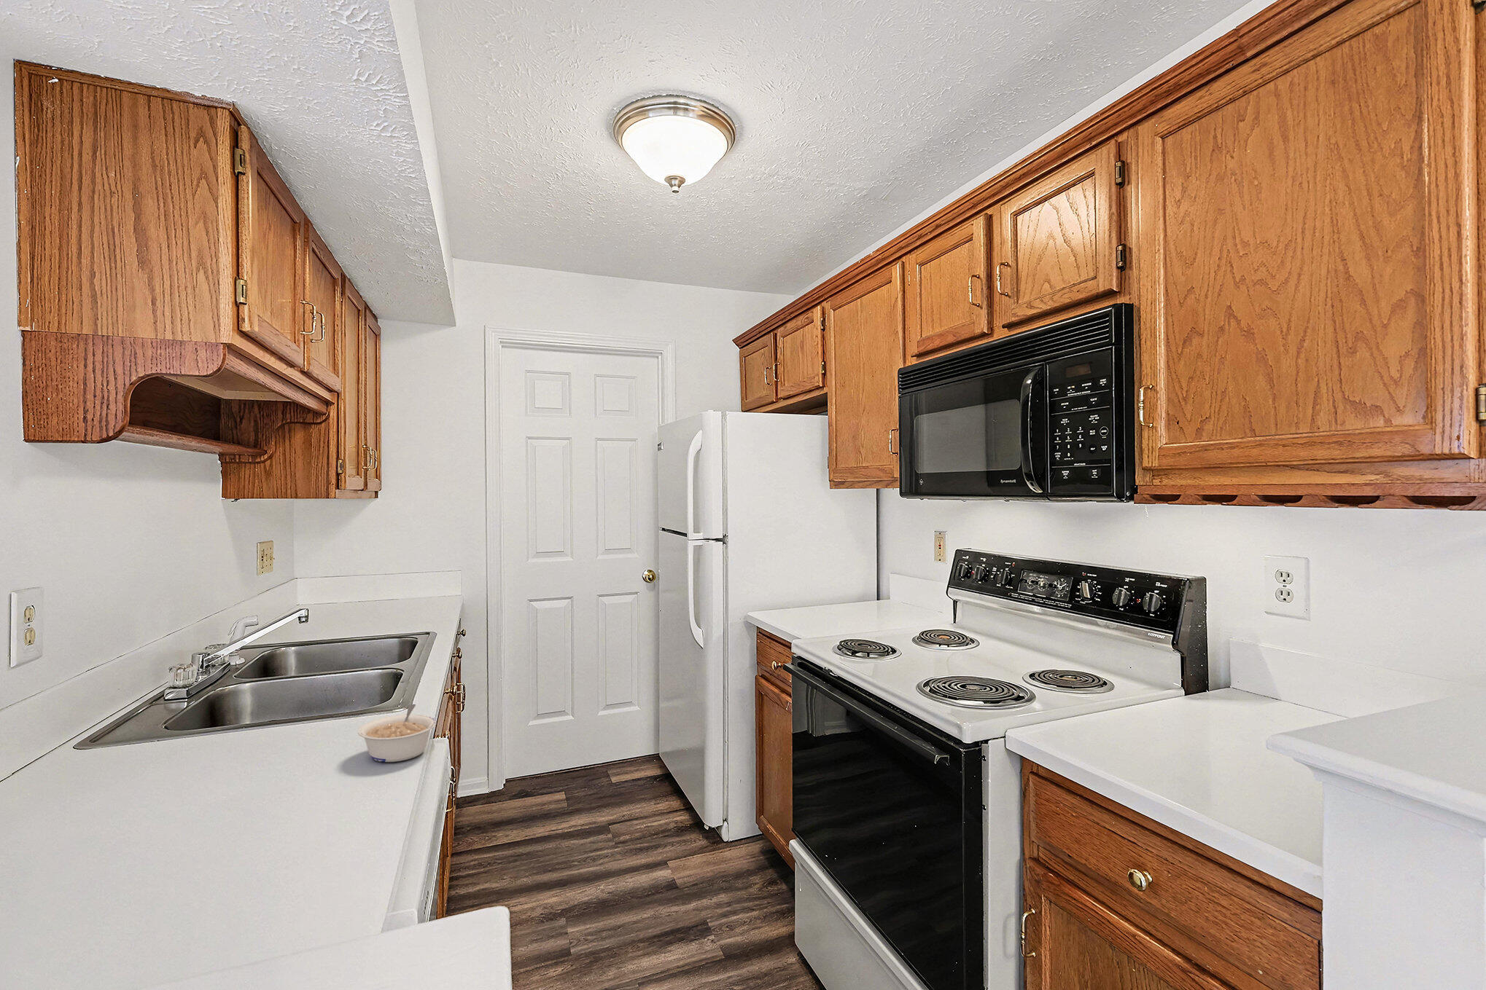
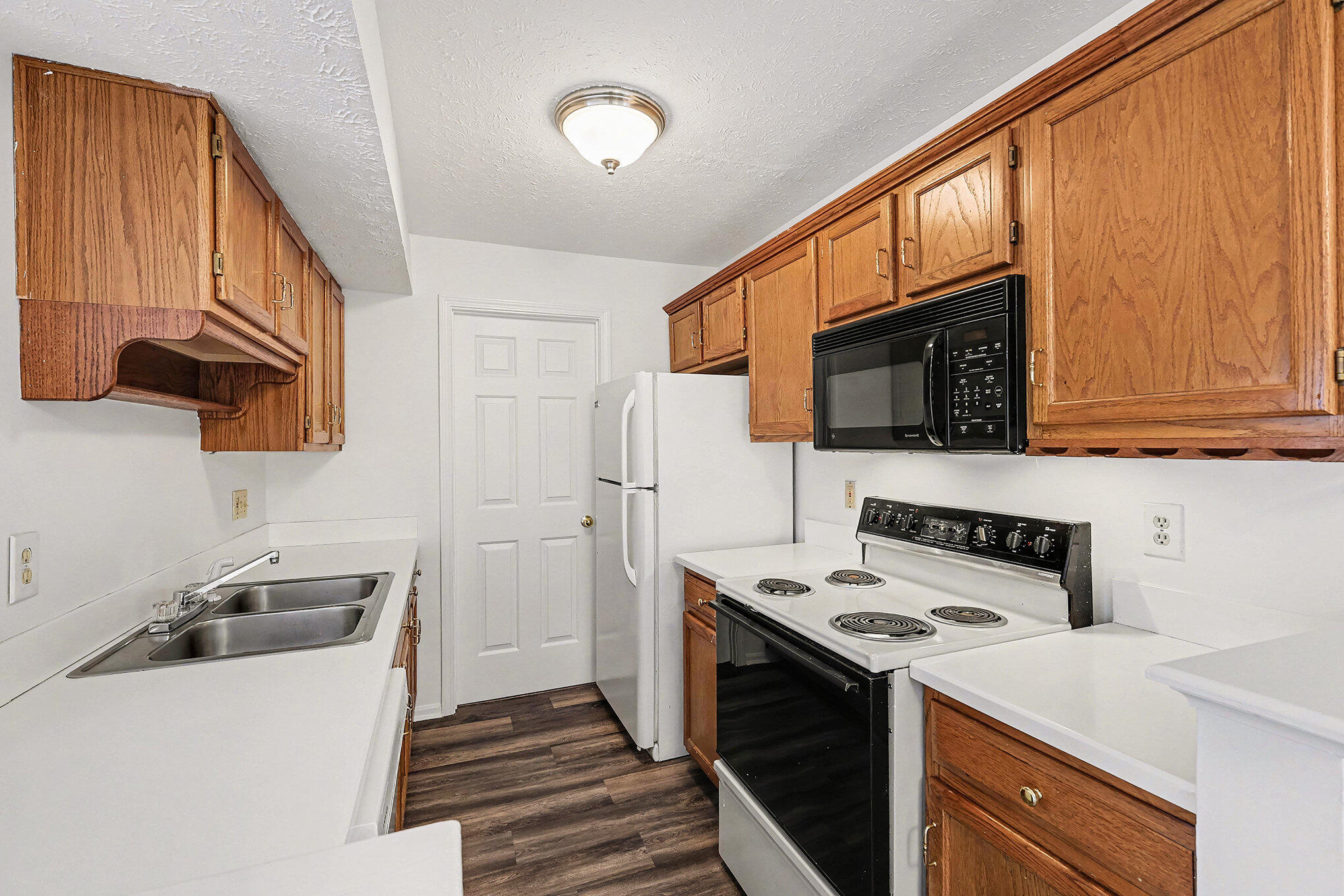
- legume (397, 736)
